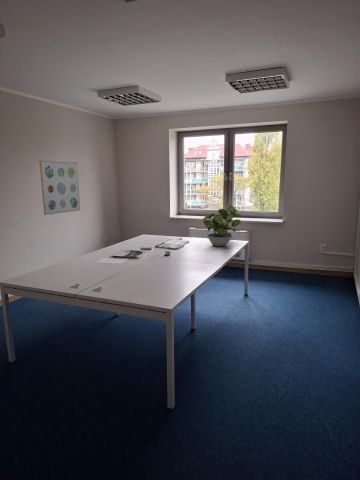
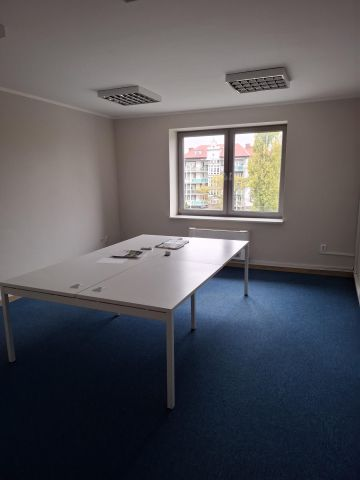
- potted plant (221, 225)
- wall art (61, 187)
